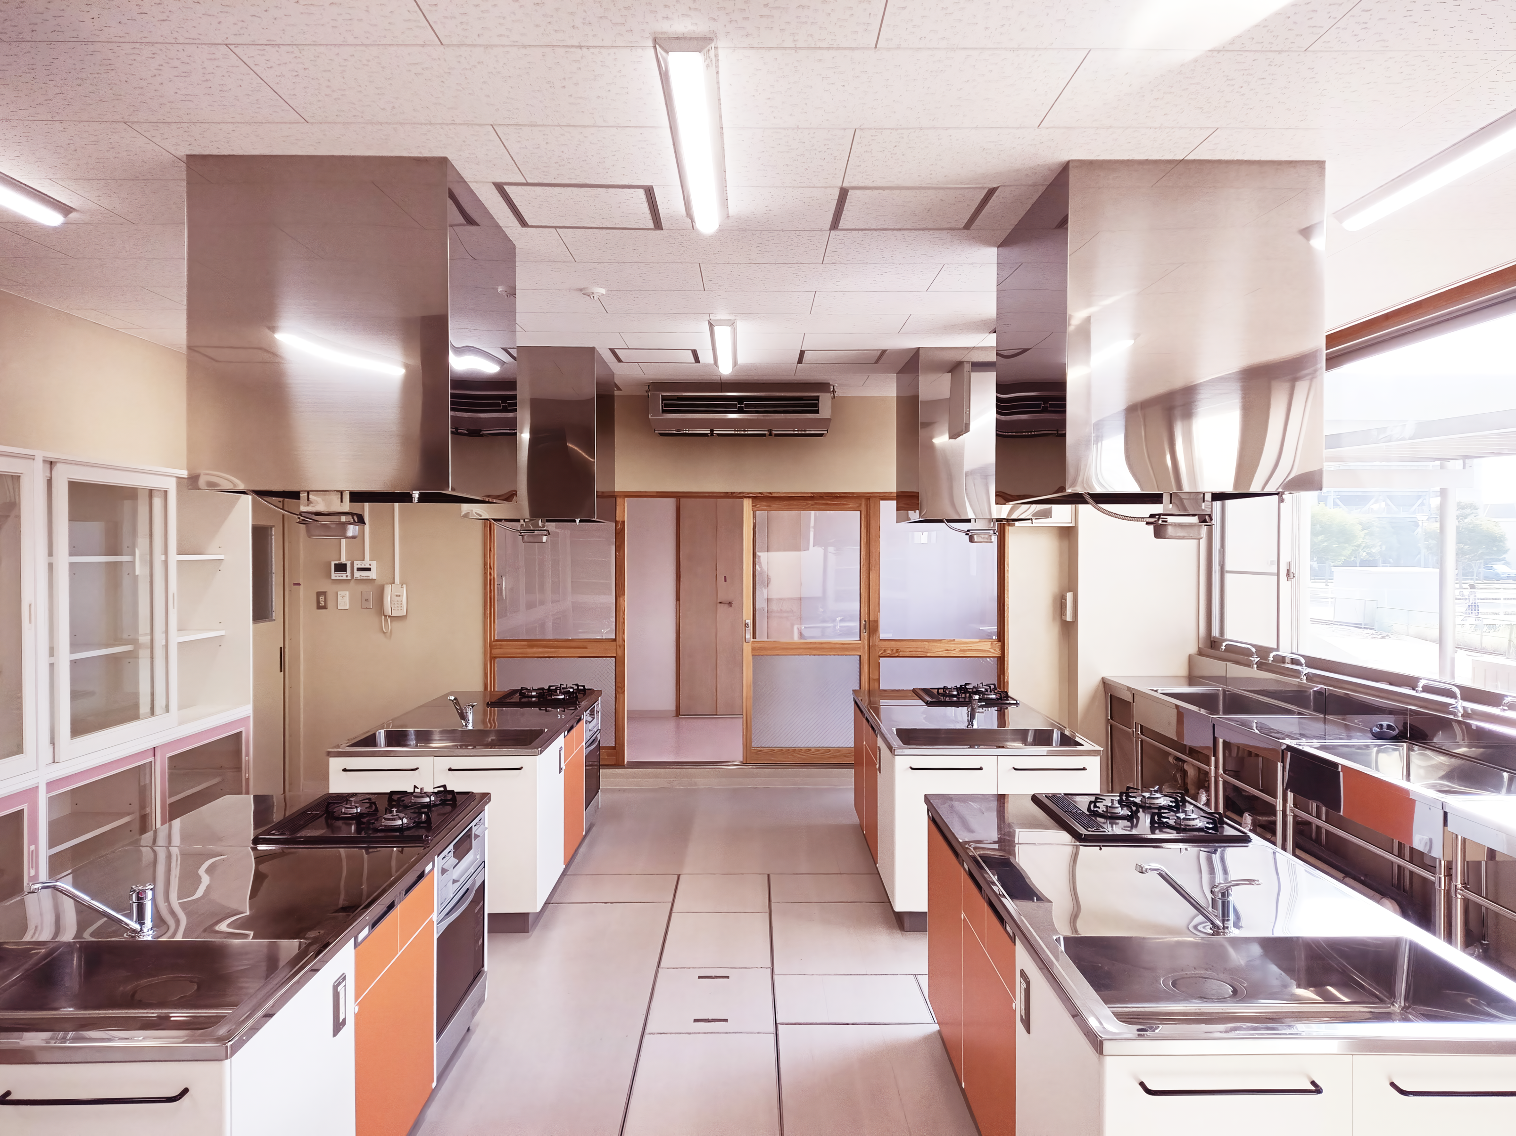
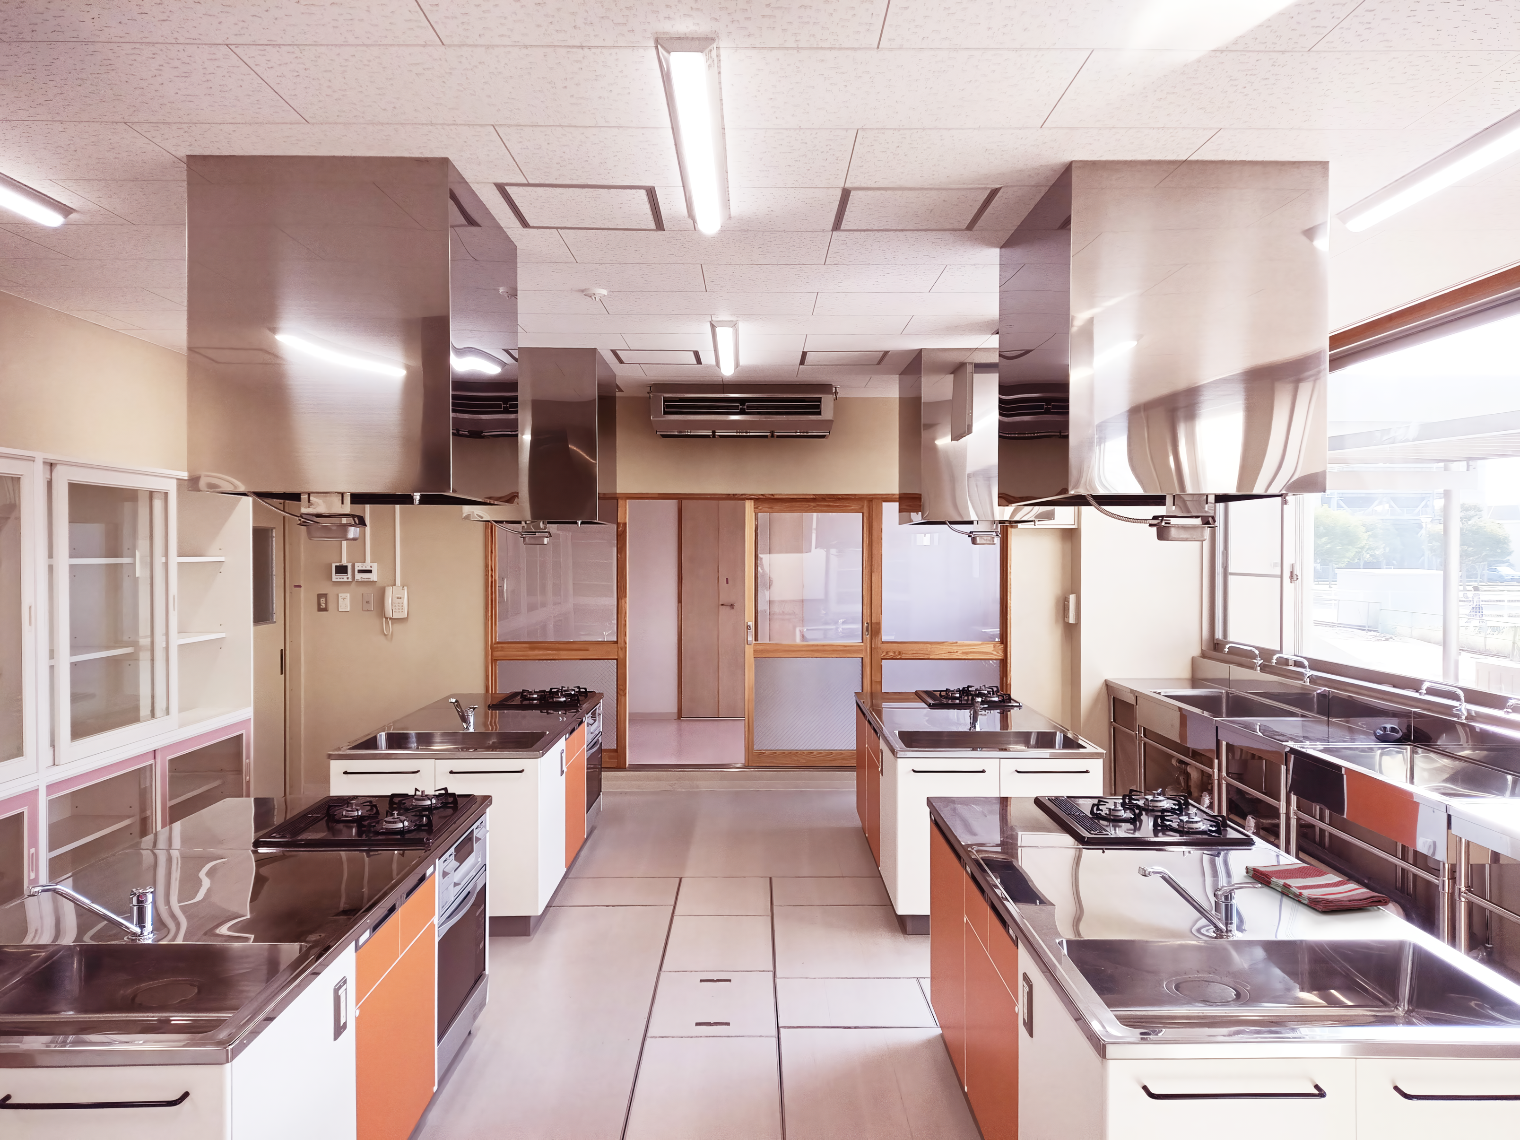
+ dish towel (1313, 884)
